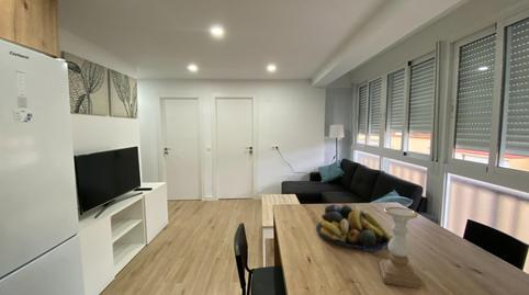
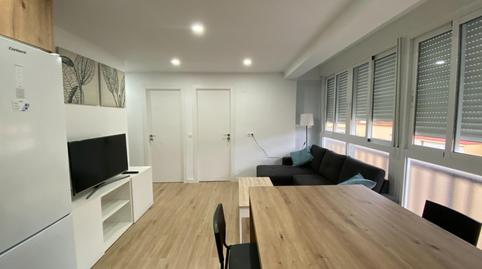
- candle holder (398, 243)
- fruit bowl (351, 220)
